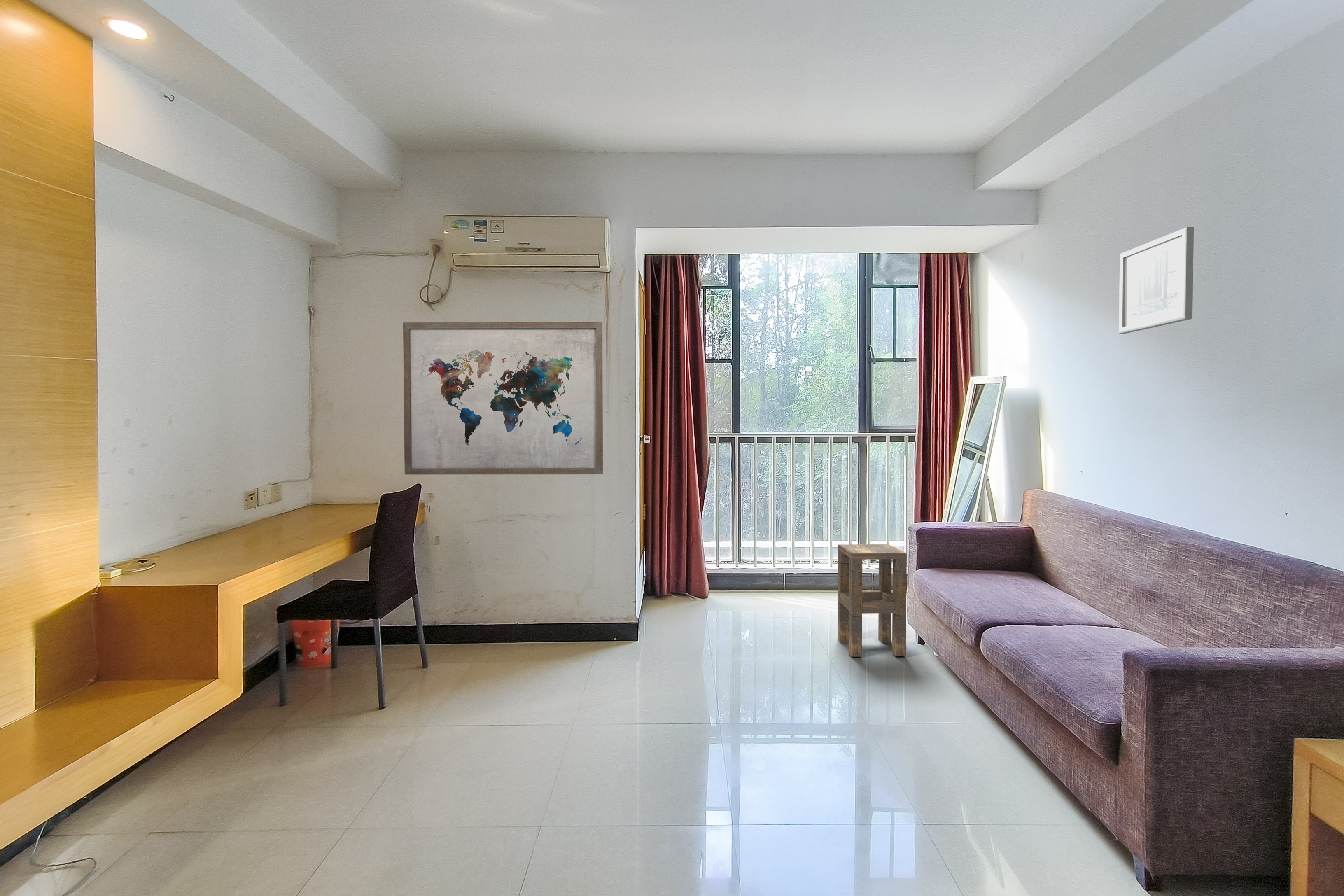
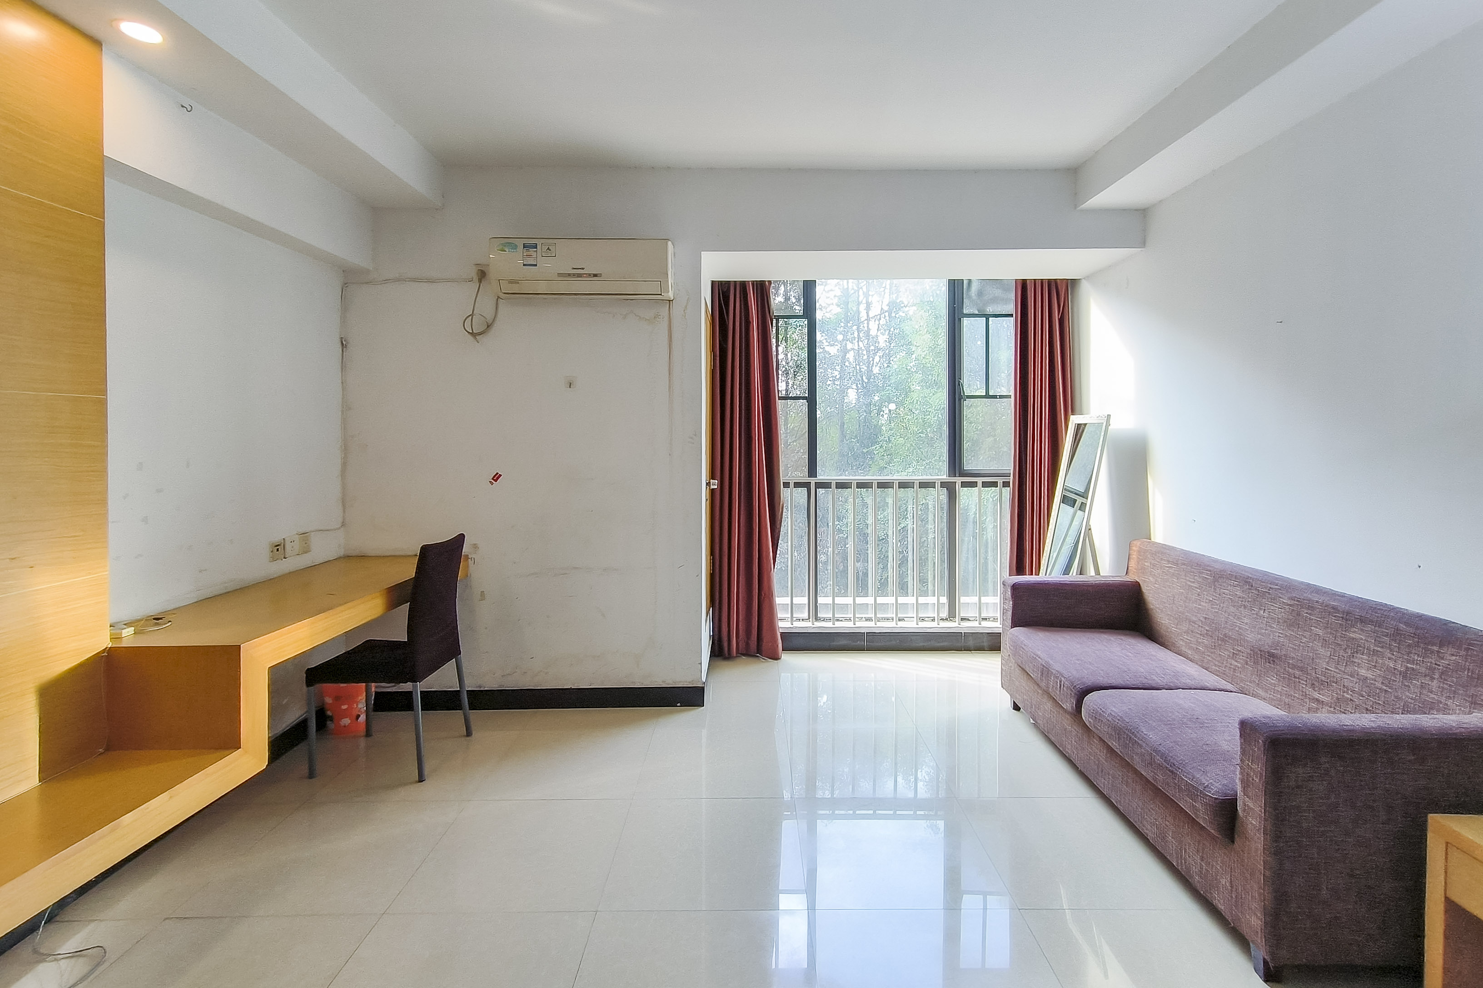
- side table (870, 598)
- wall art (503, 399)
- wall art (1153, 284)
